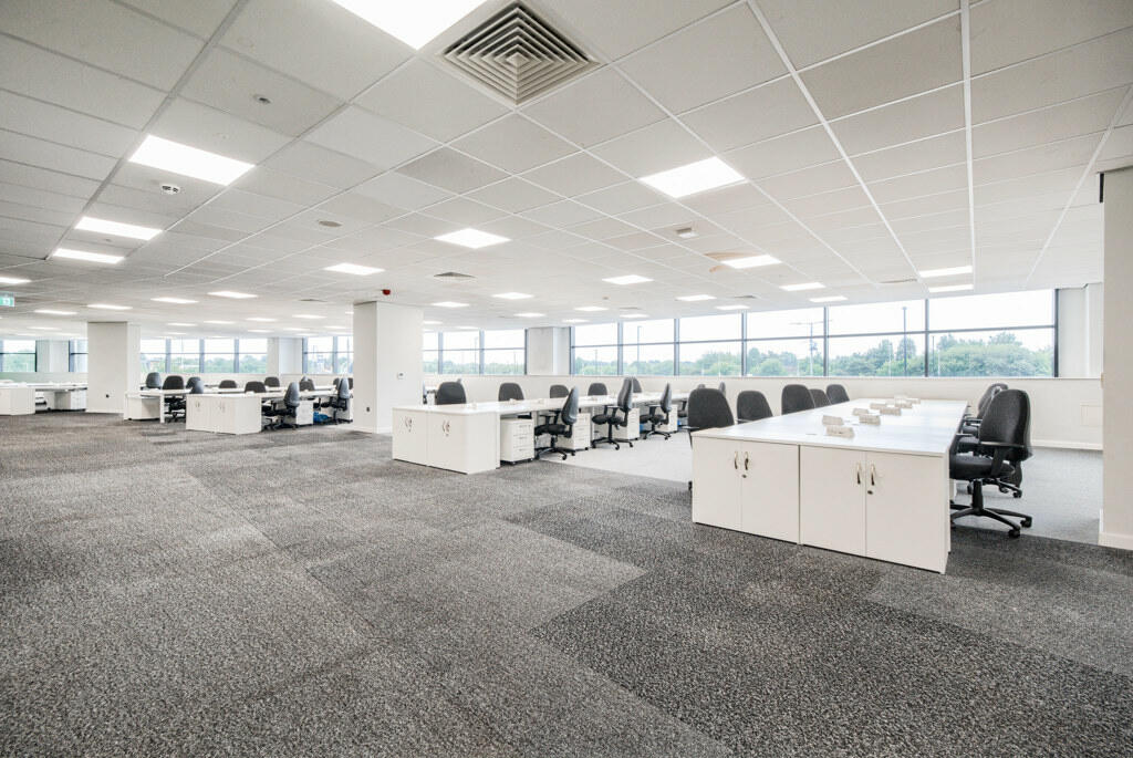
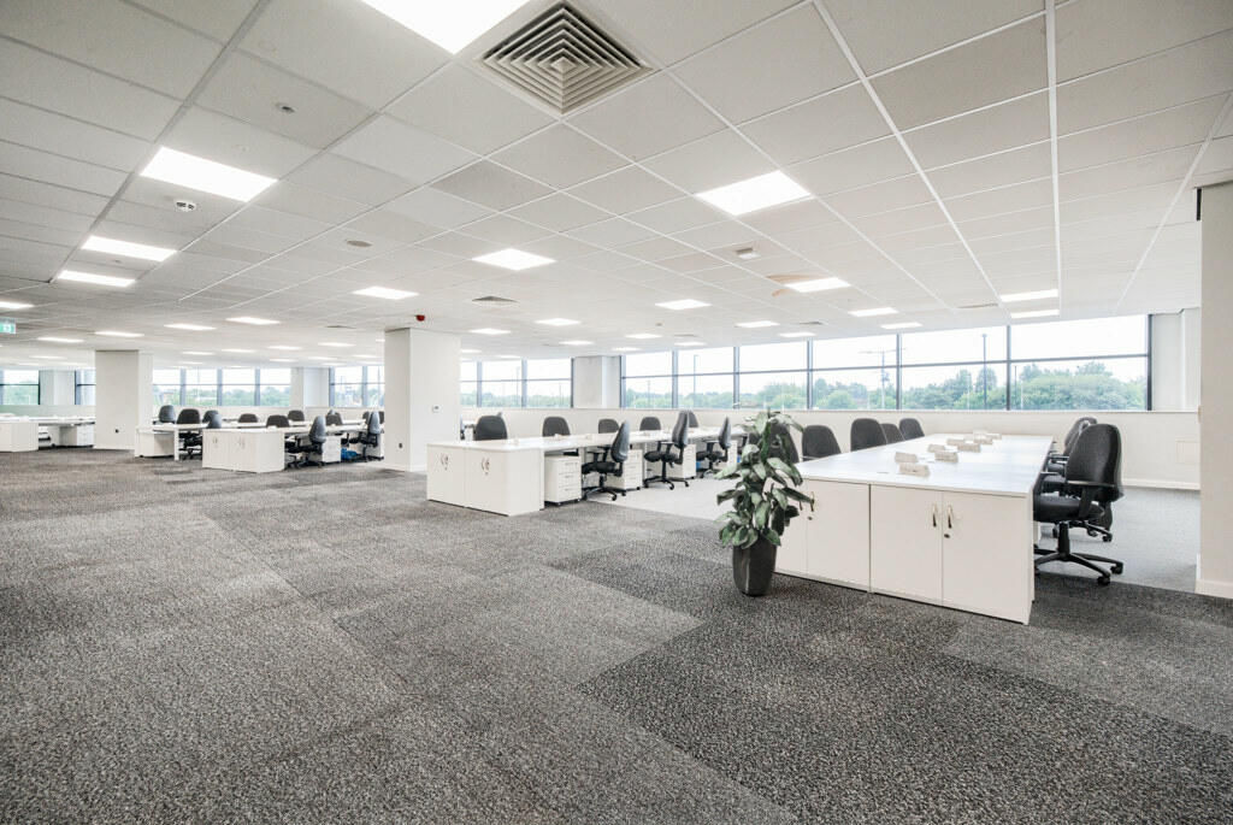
+ indoor plant (755, 495)
